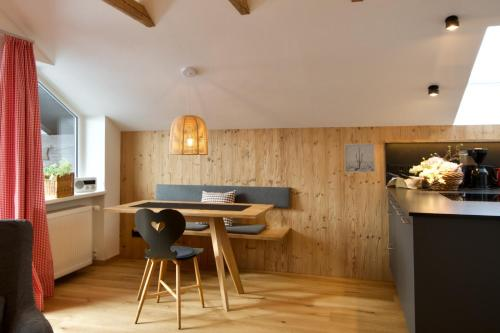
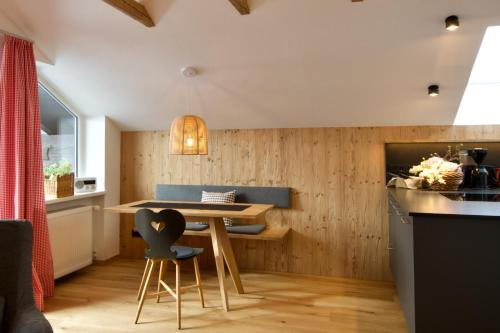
- wall art (359, 158)
